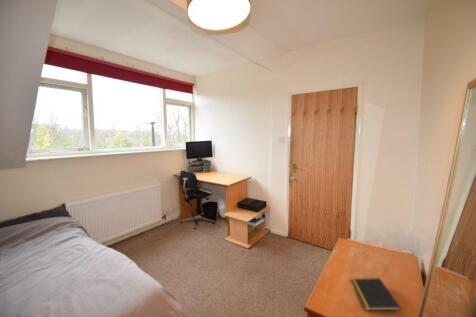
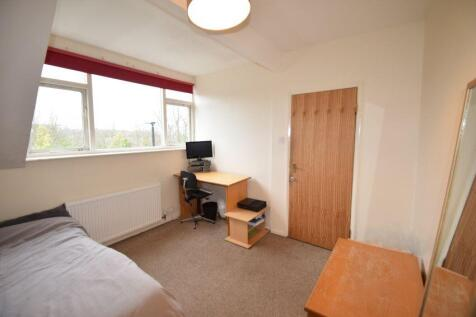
- notepad (372, 292)
